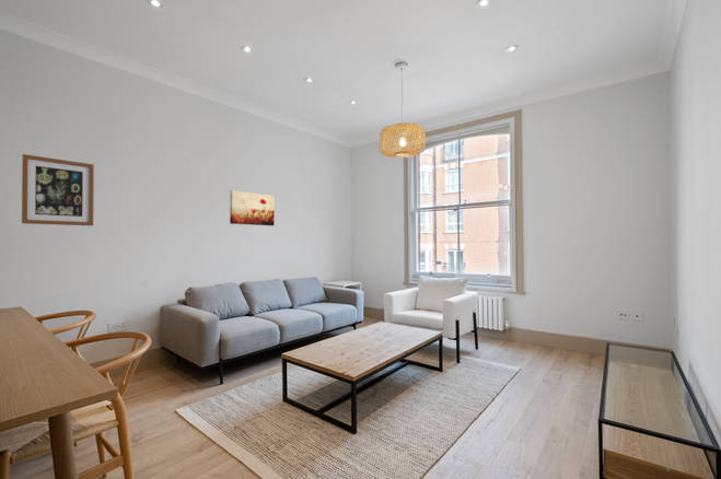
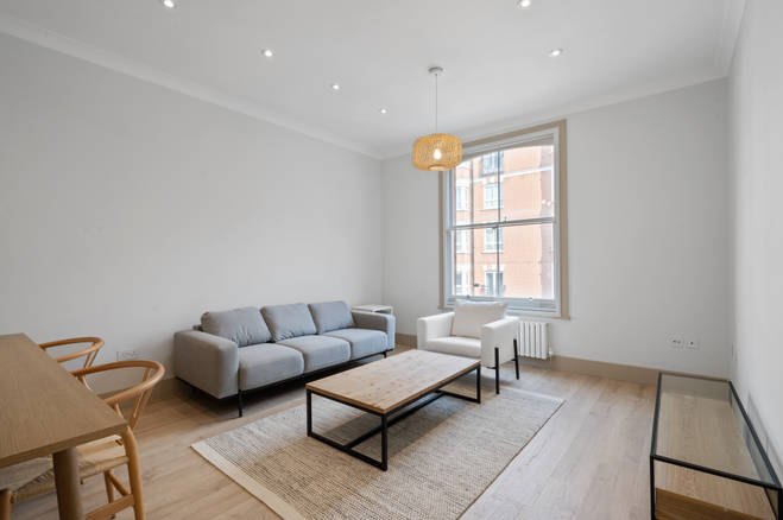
- wall art (253, 209)
- wall art (59, 191)
